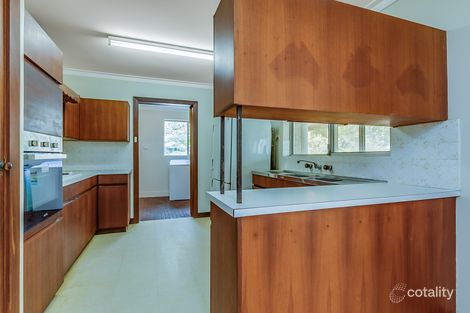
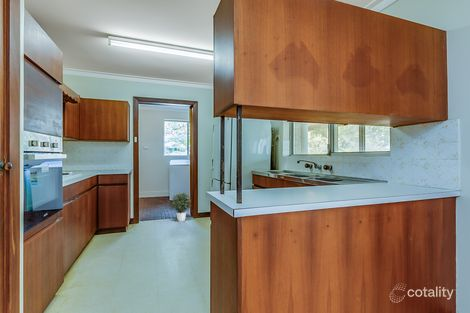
+ potted plant (181, 206)
